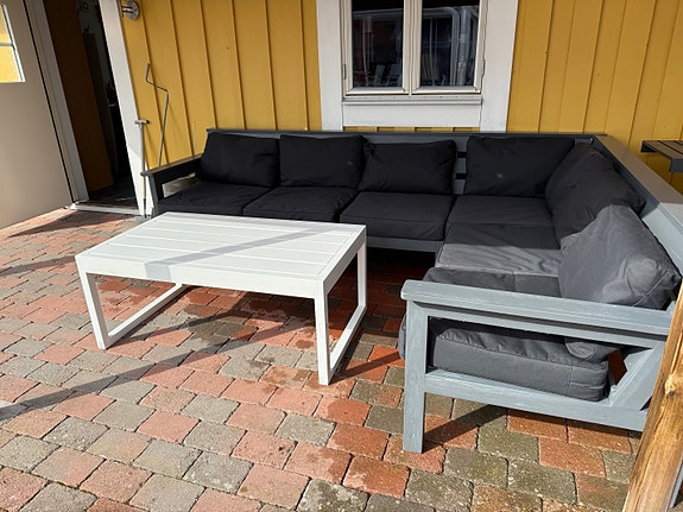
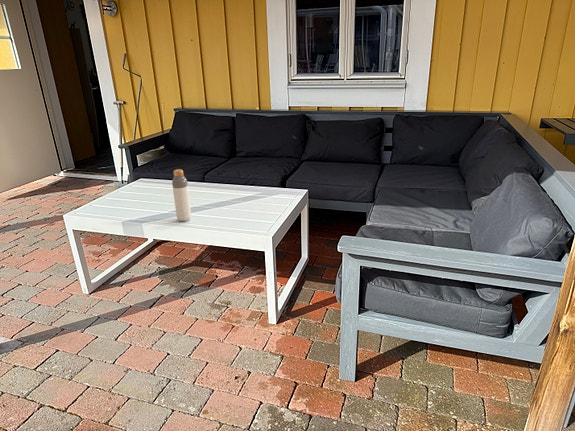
+ bottle (181, 195)
